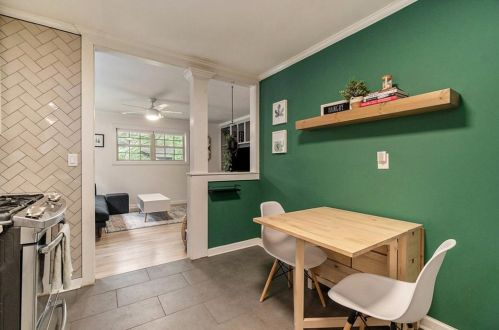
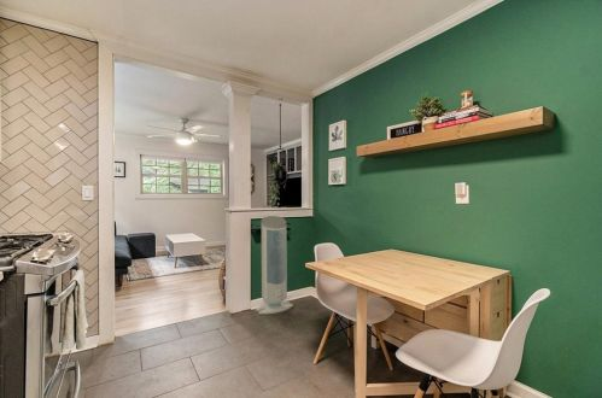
+ air purifier (274, 262)
